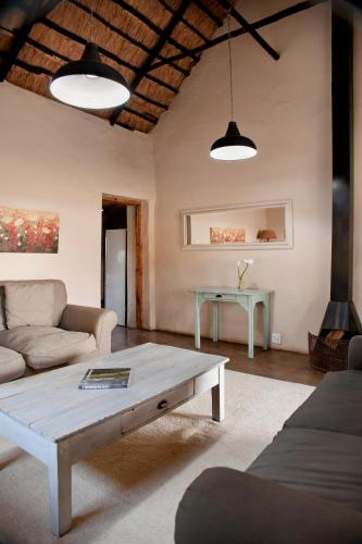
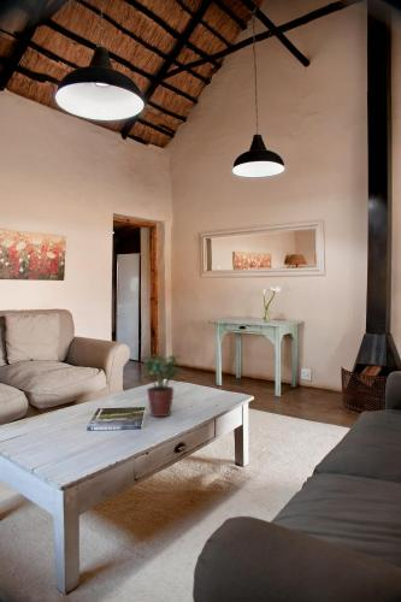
+ potted plant (158, 383)
